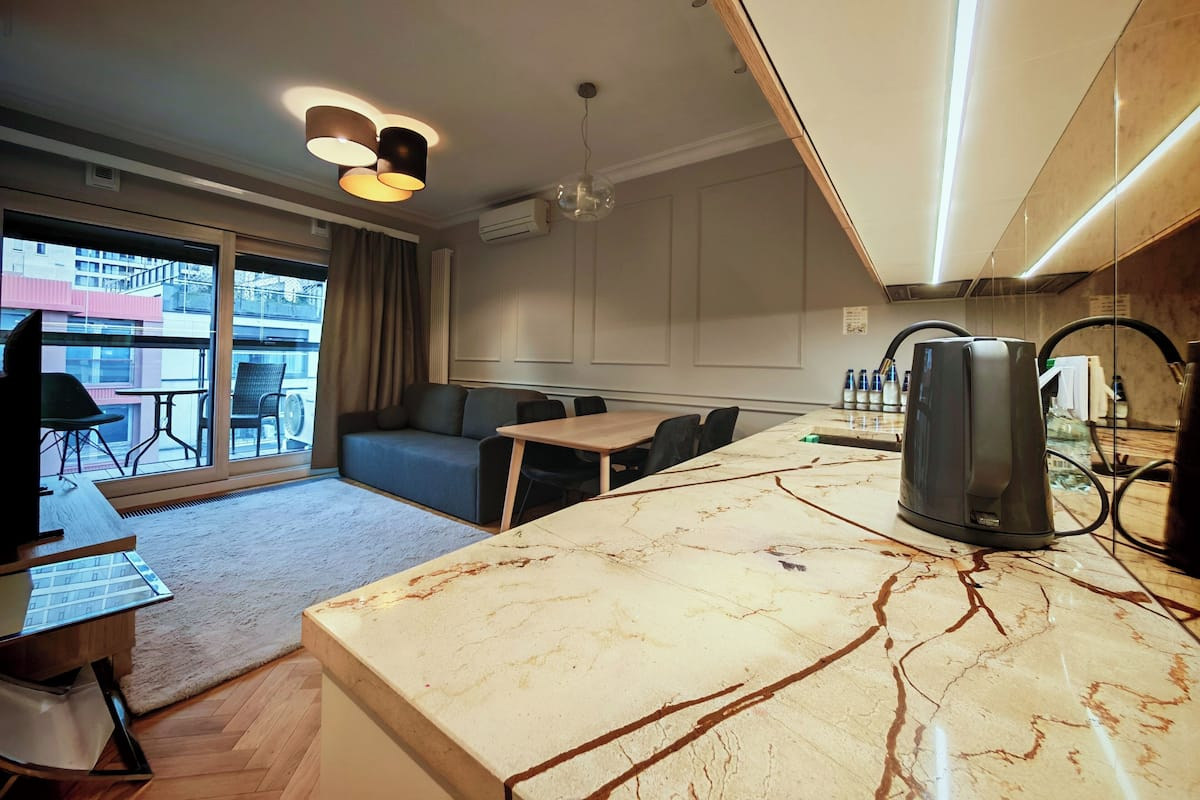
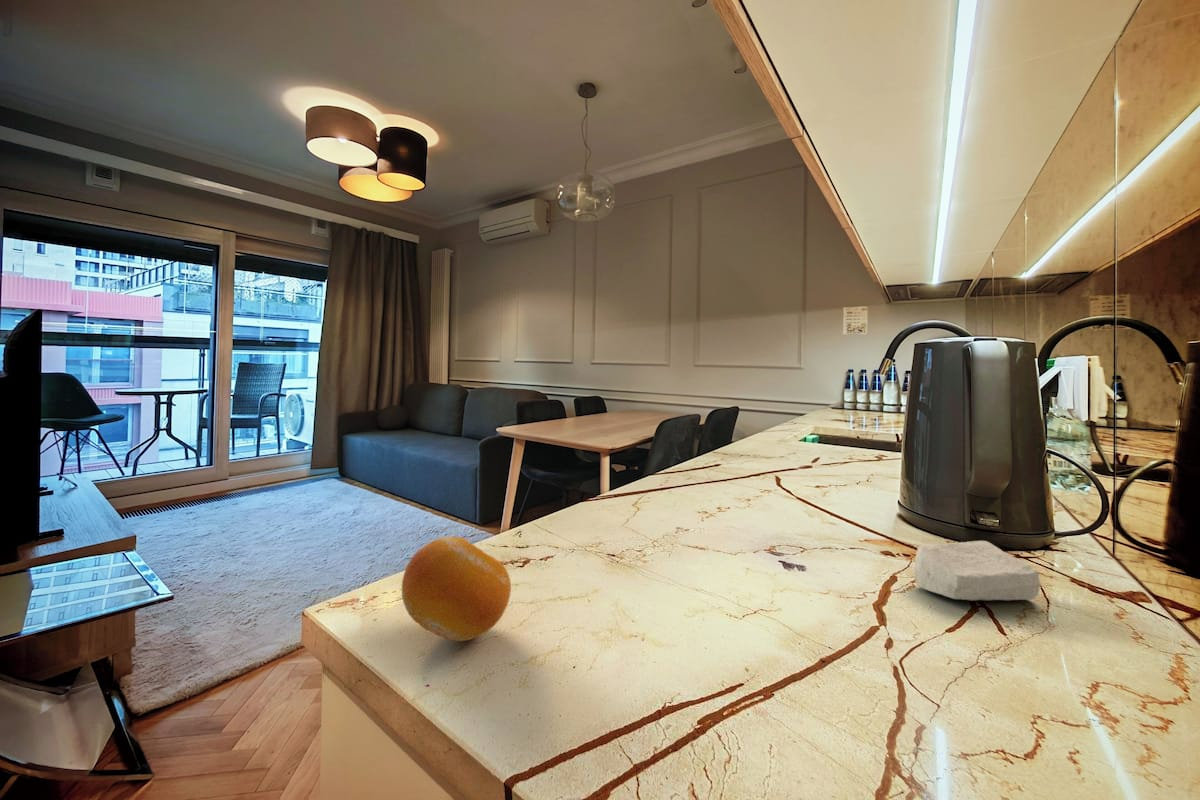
+ fruit (458, 586)
+ soap bar (968, 569)
